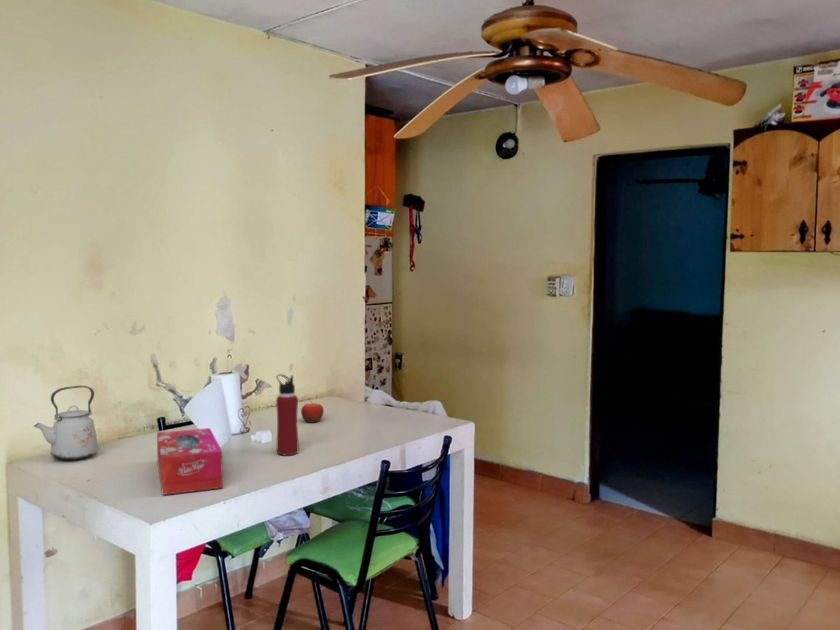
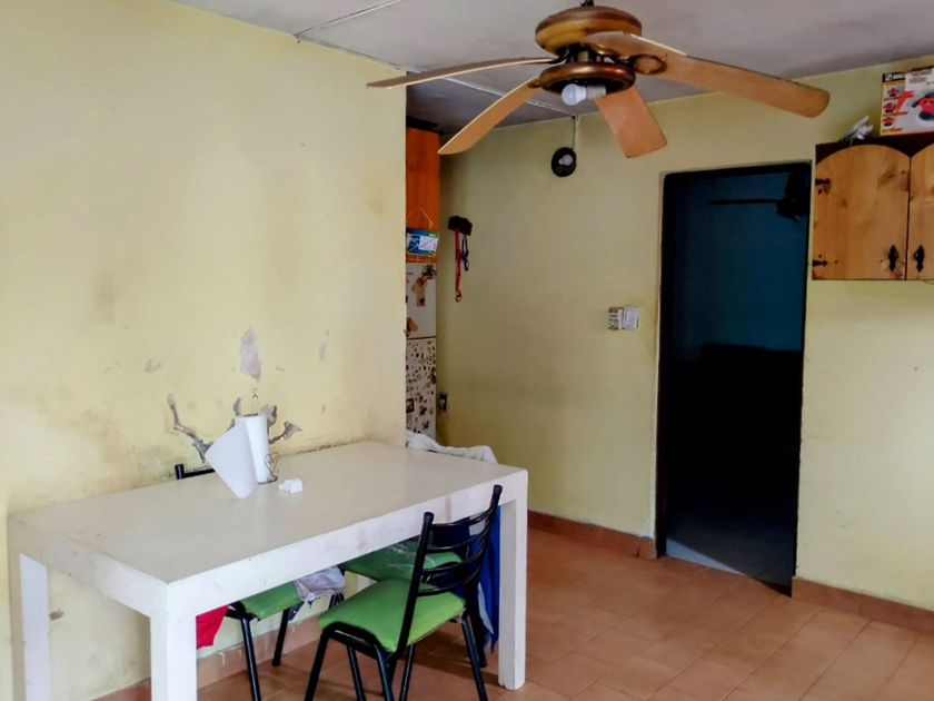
- fruit (312, 411)
- kettle (65, 423)
- tissue box (188, 458)
- water bottle (287, 413)
